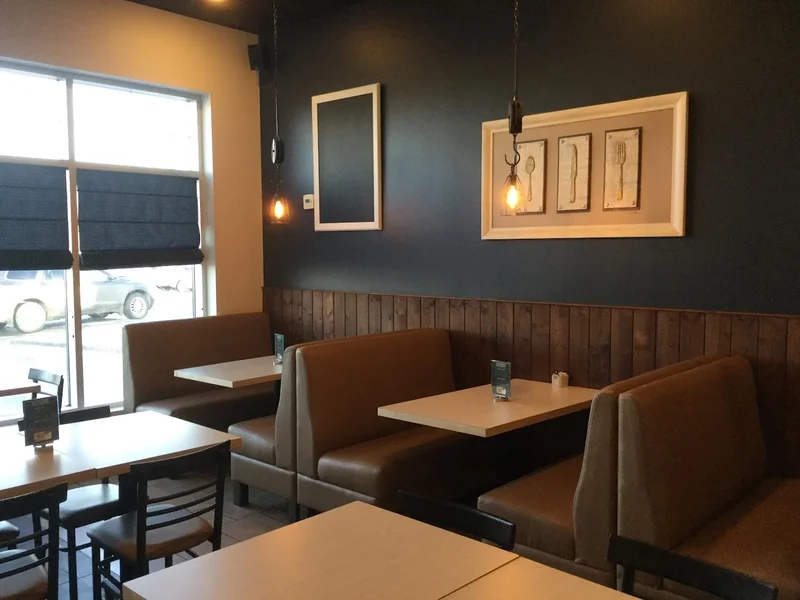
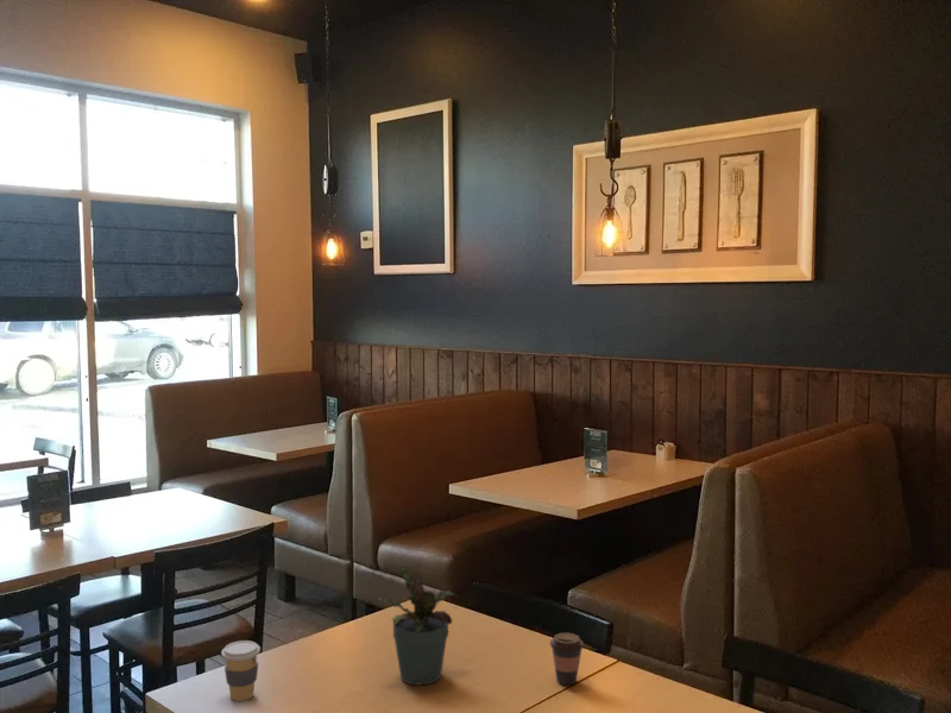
+ coffee cup (241, 670)
+ potted plant (417, 619)
+ coffee cup (566, 658)
